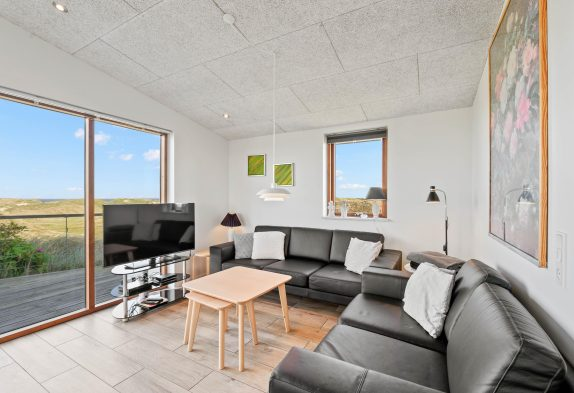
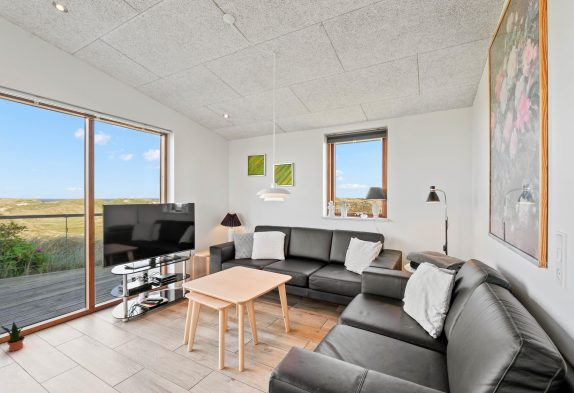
+ potted plant (12, 335)
